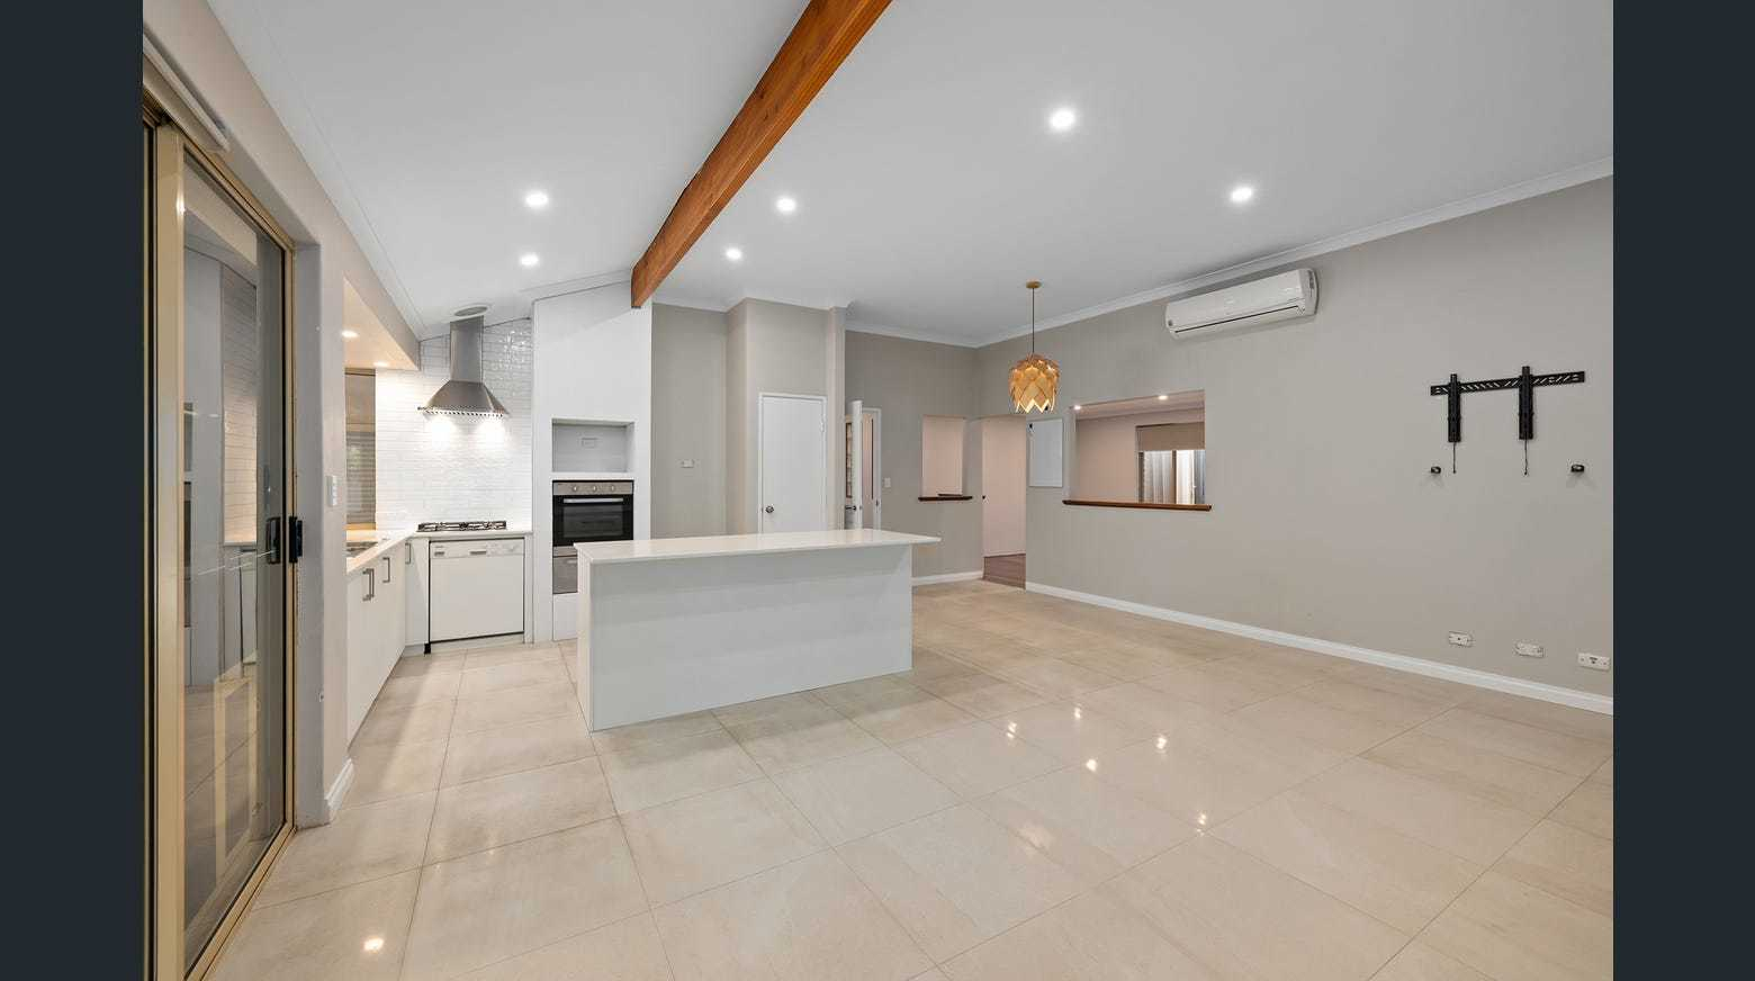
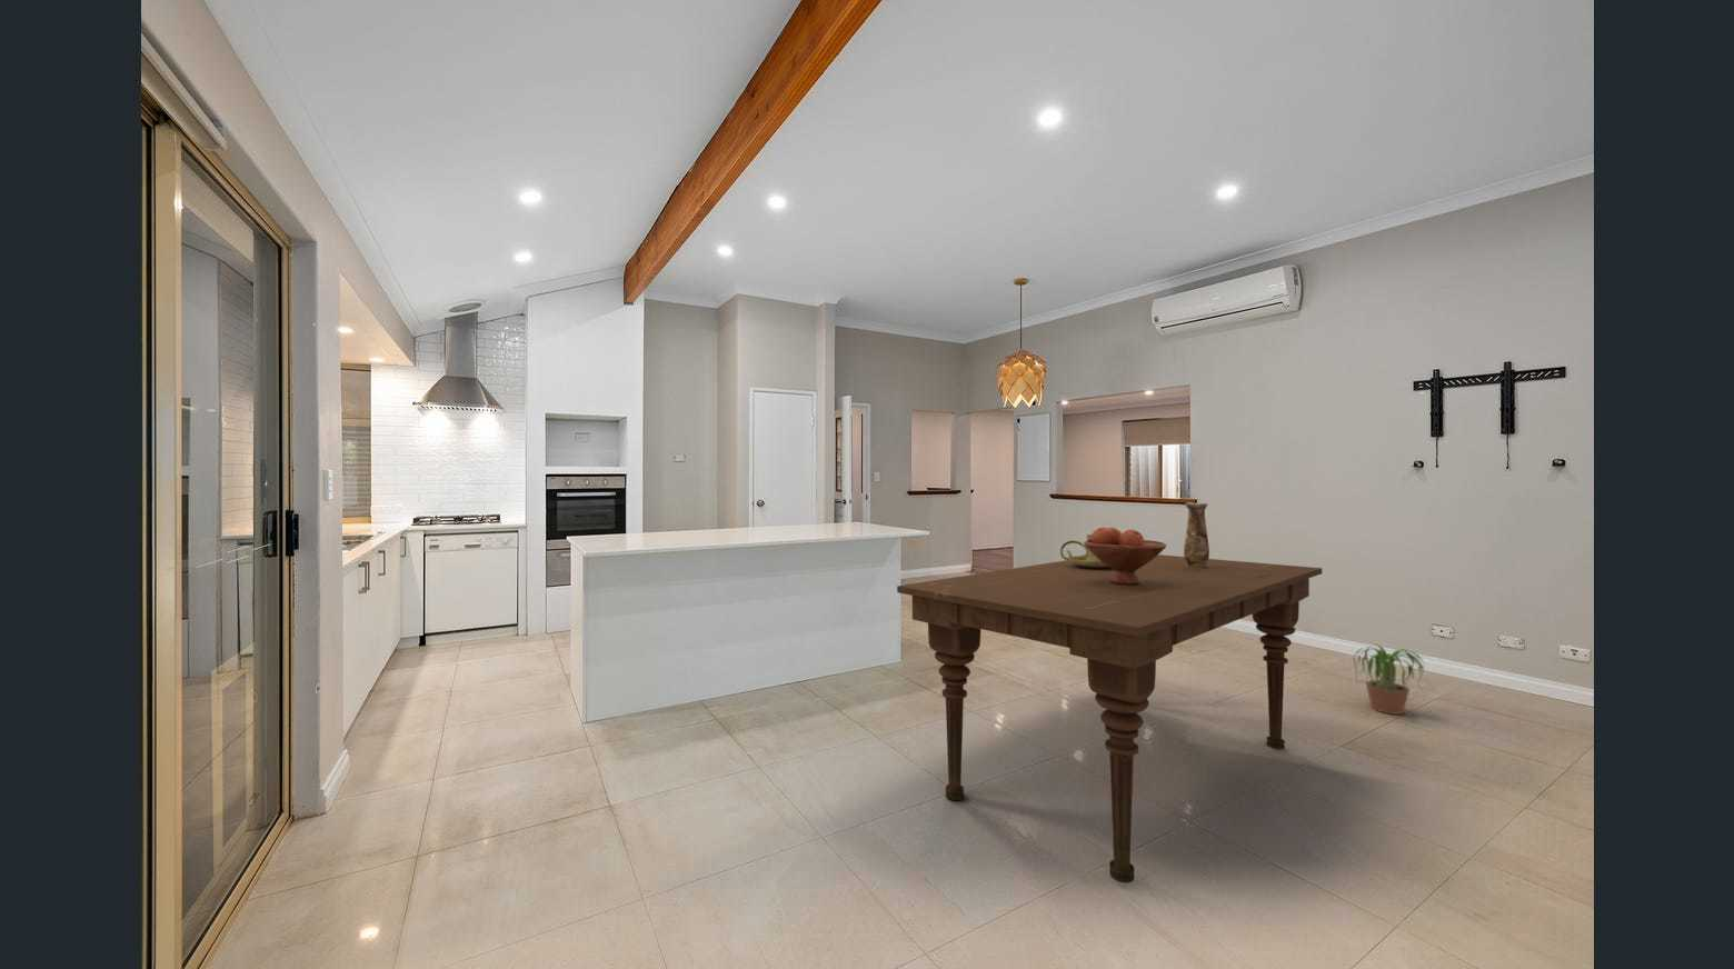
+ candle holder (1089, 550)
+ fruit bowl (1124, 554)
+ potted plant (1393, 680)
+ dining table (1128, 673)
+ vase (1196, 534)
